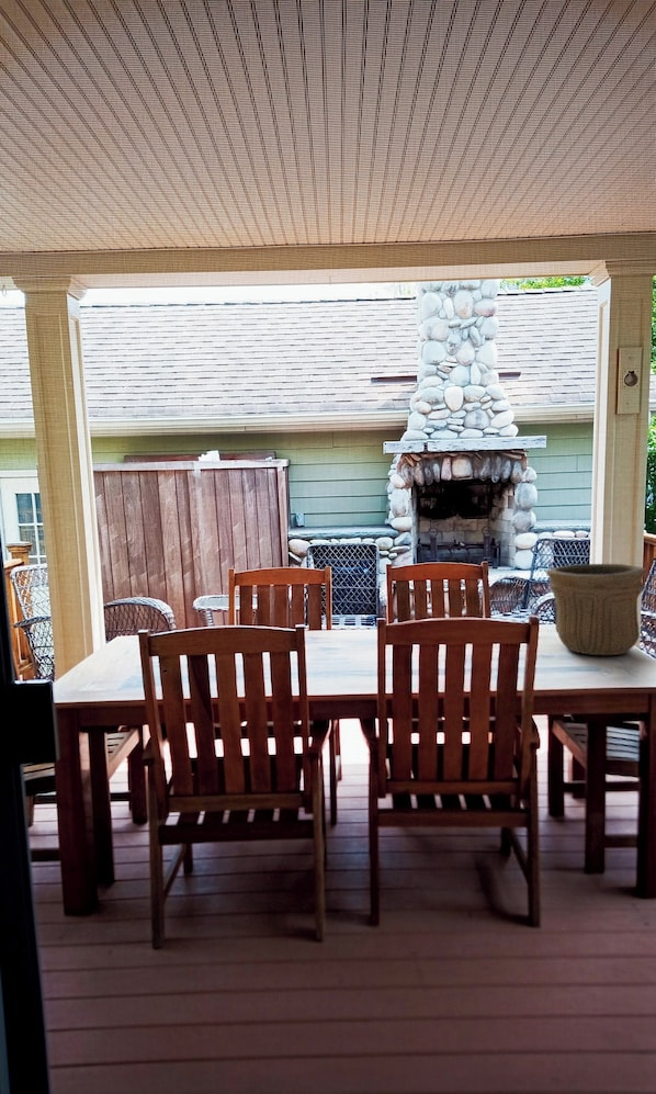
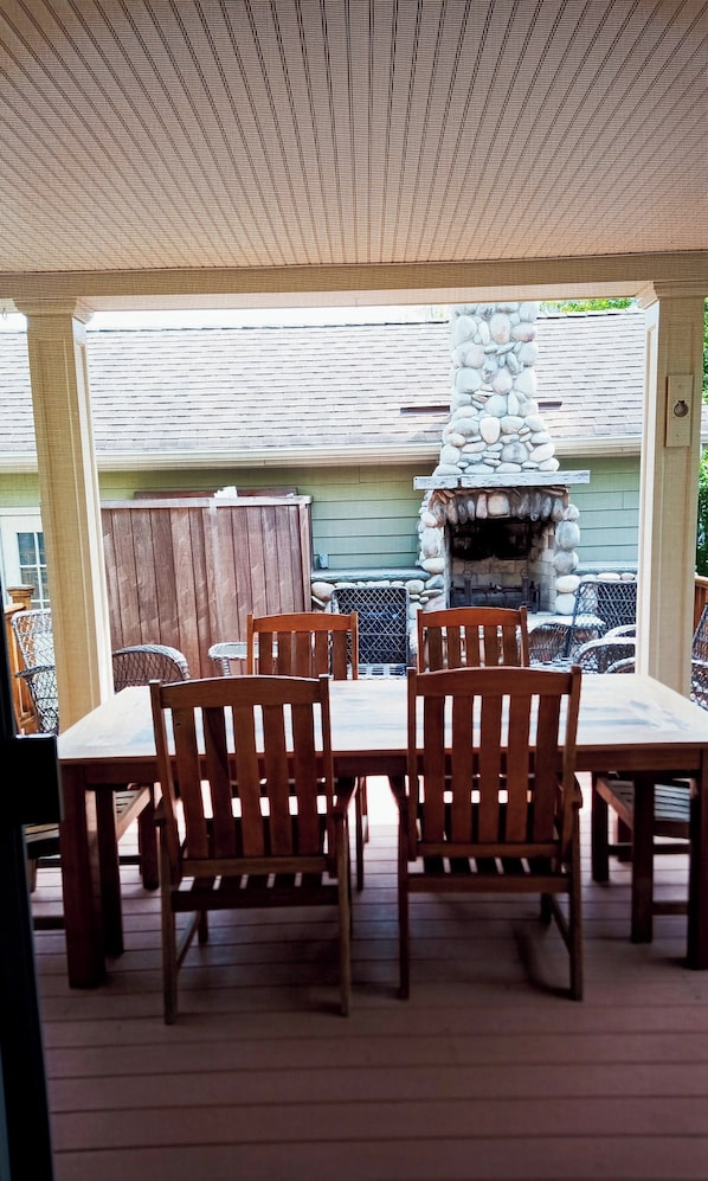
- flower pot (595, 608)
